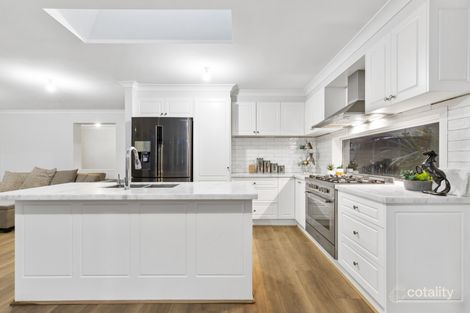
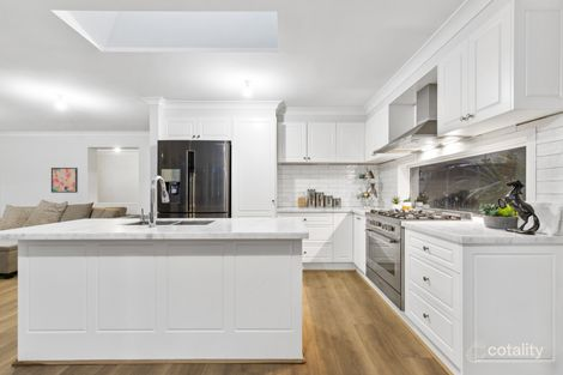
+ wall art (63, 180)
